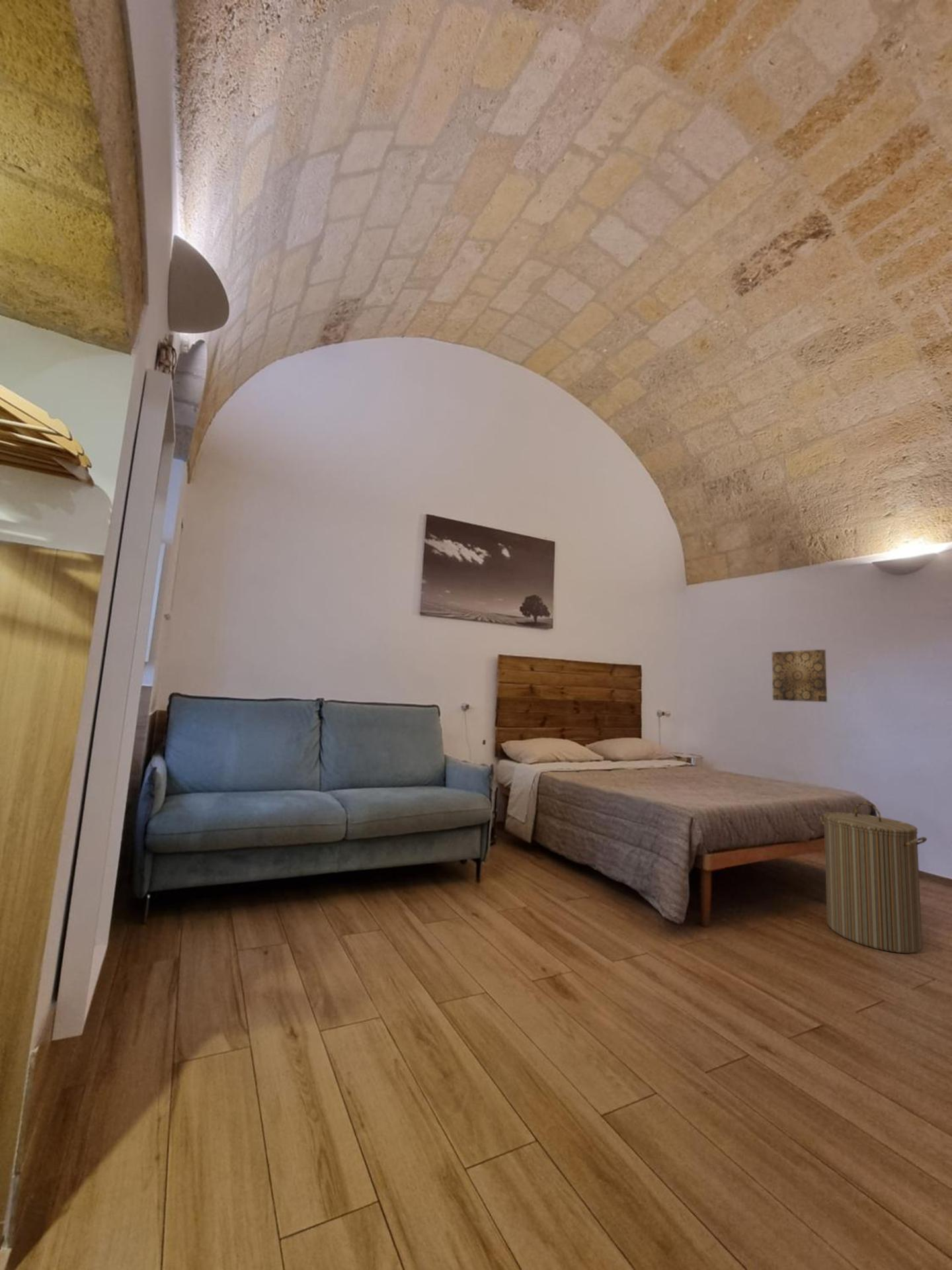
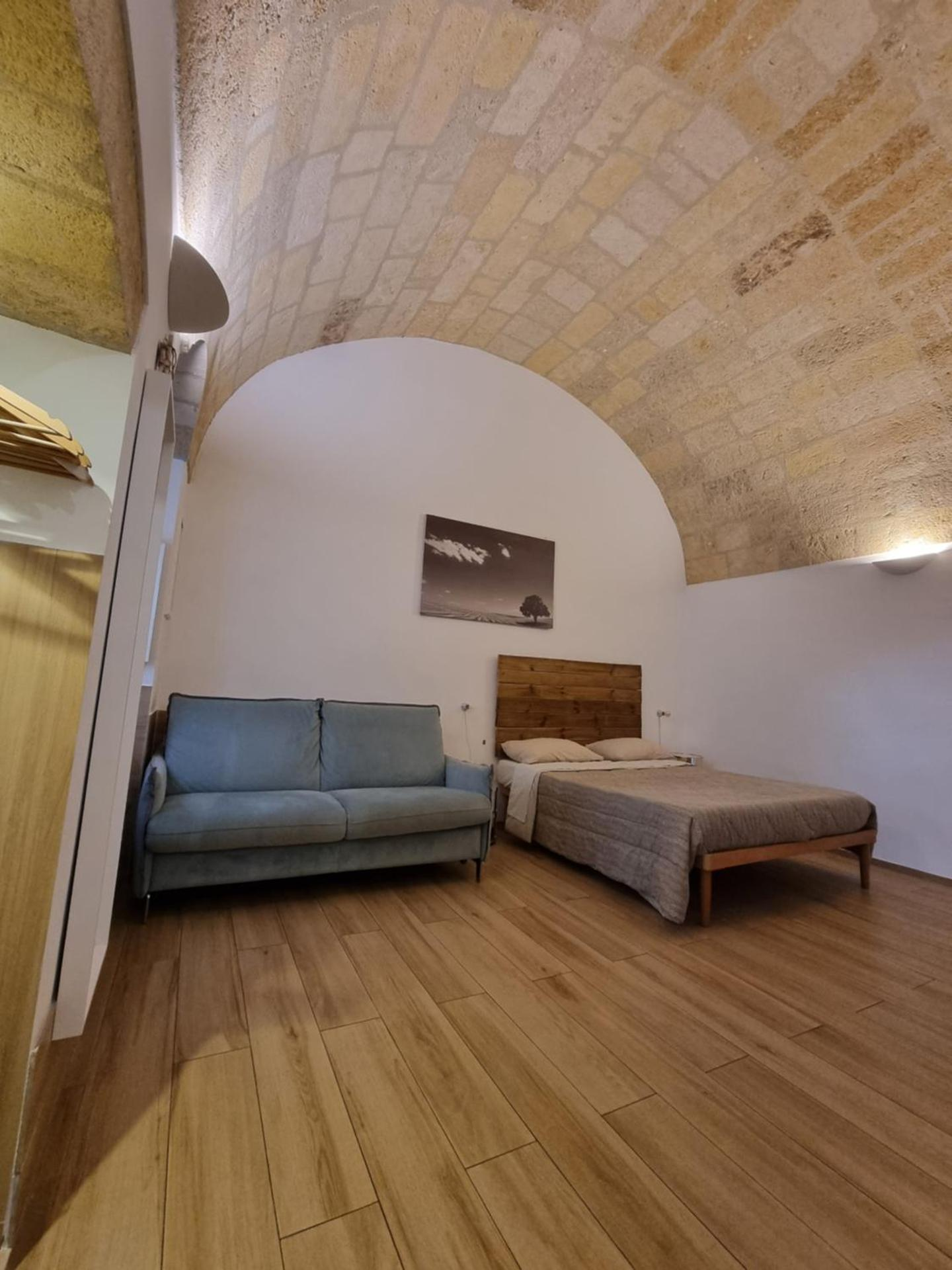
- wall art (798, 675)
- laundry hamper (870, 868)
